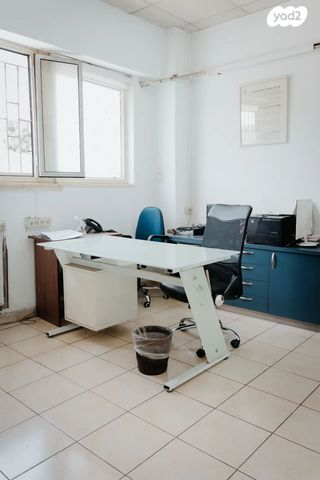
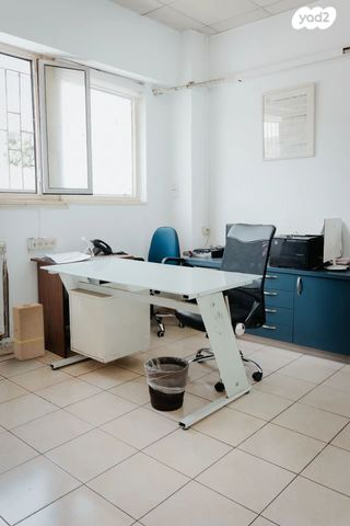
+ cardboard box (28, 331)
